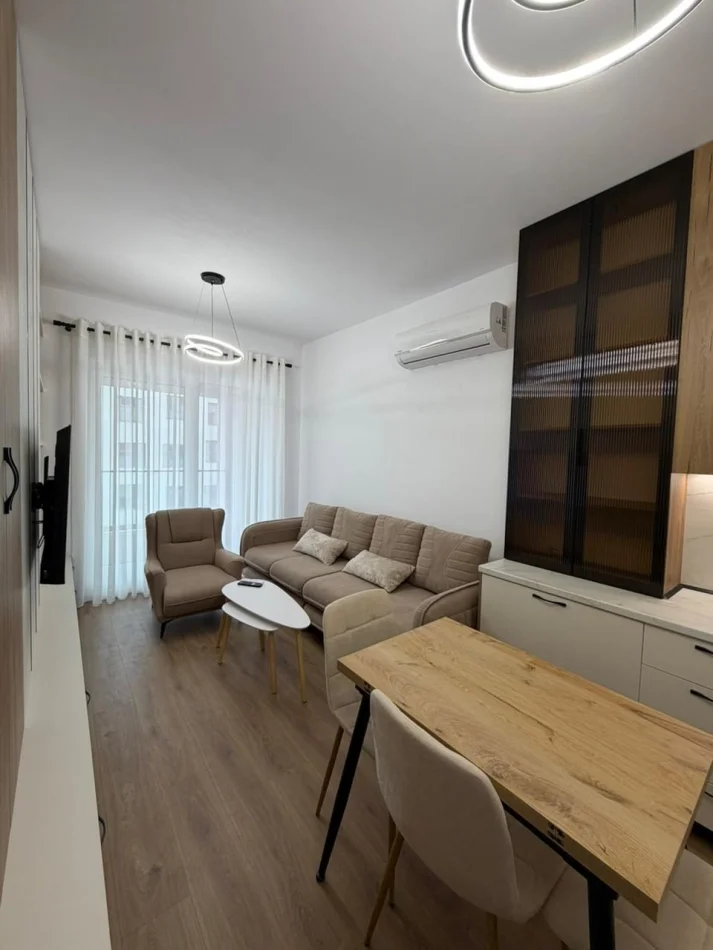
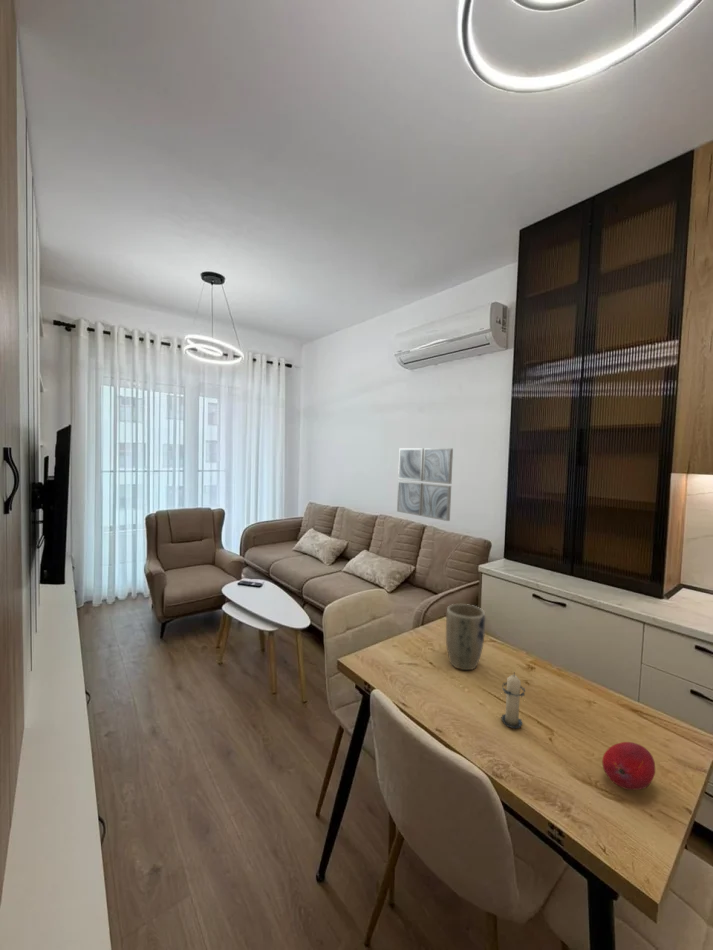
+ candle (512, 697)
+ wall art (423, 483)
+ plant pot (464, 637)
+ fruit (628, 763)
